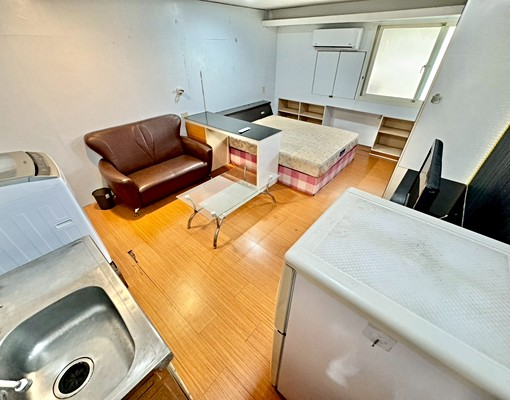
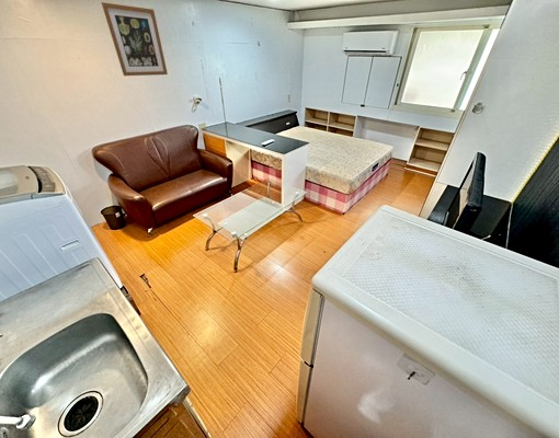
+ wall art (138, 43)
